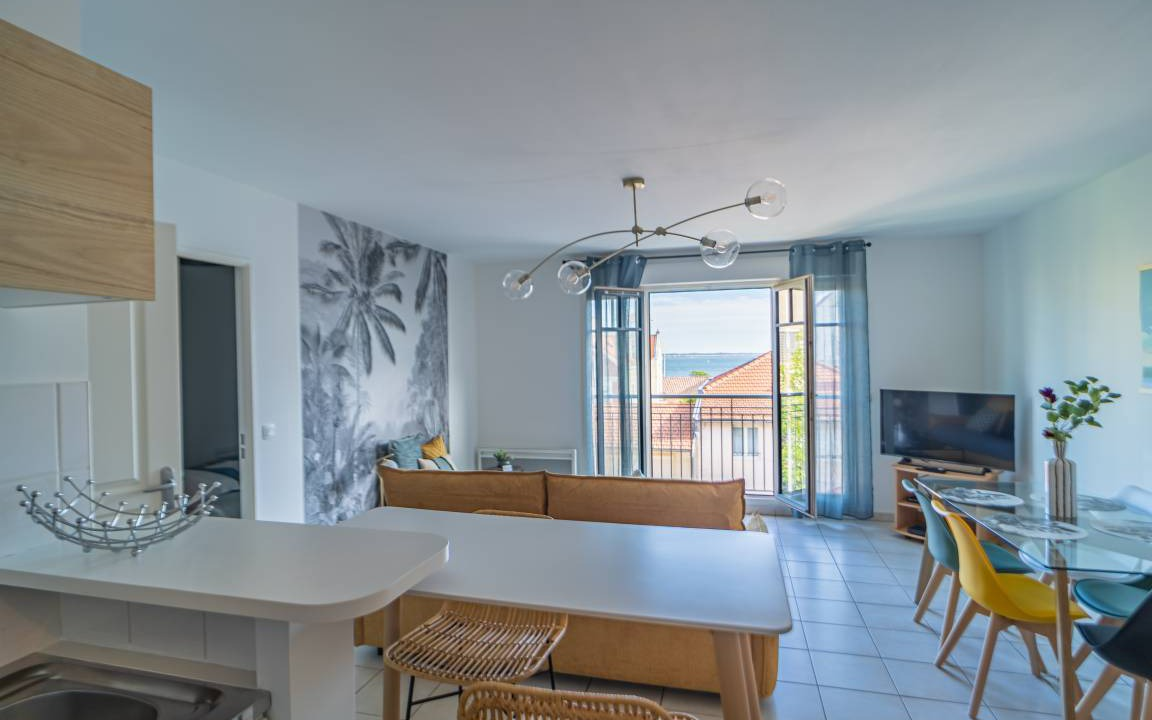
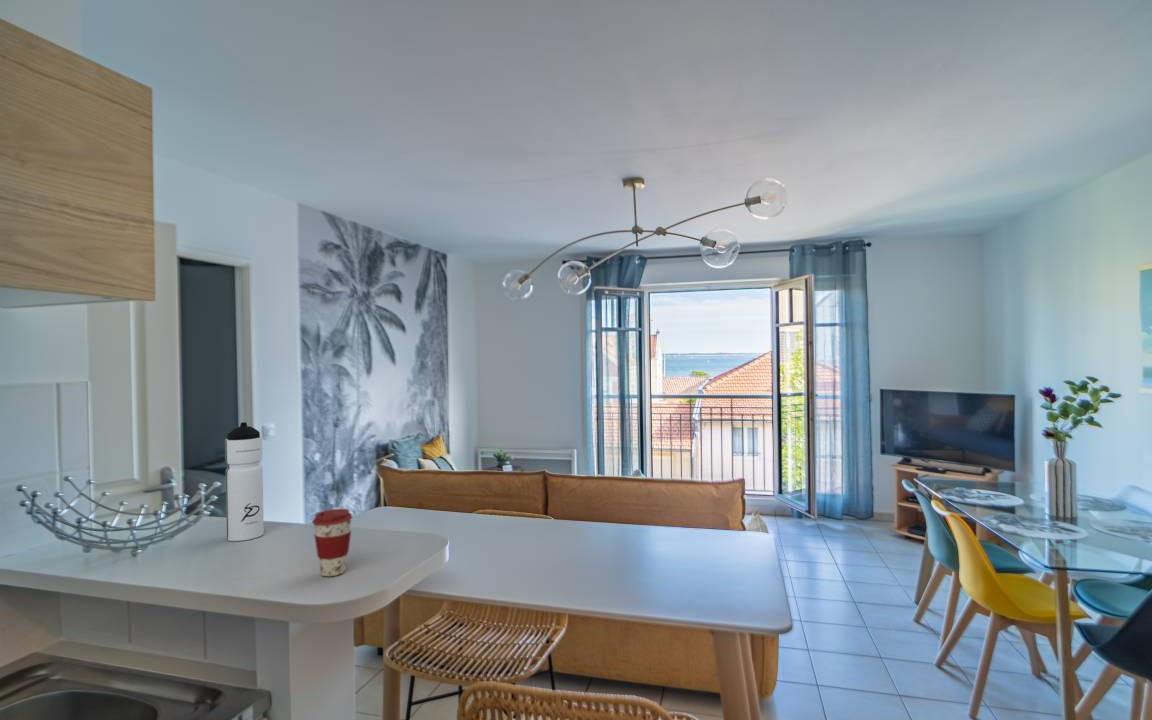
+ water bottle (244, 479)
+ coffee cup (332, 542)
